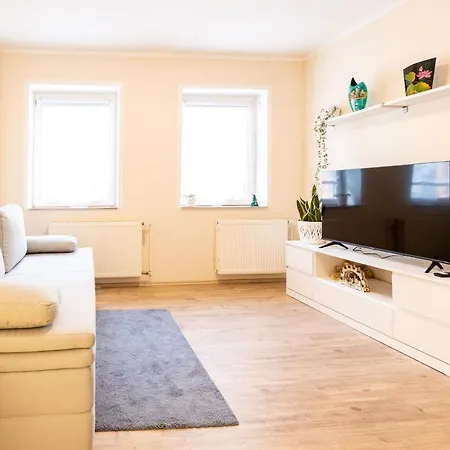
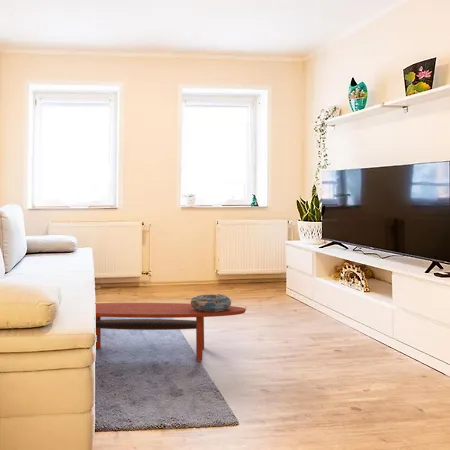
+ coffee table (146, 329)
+ decorative bowl (210, 302)
